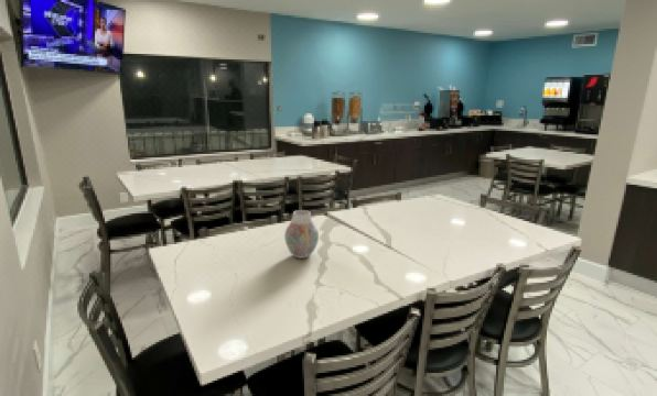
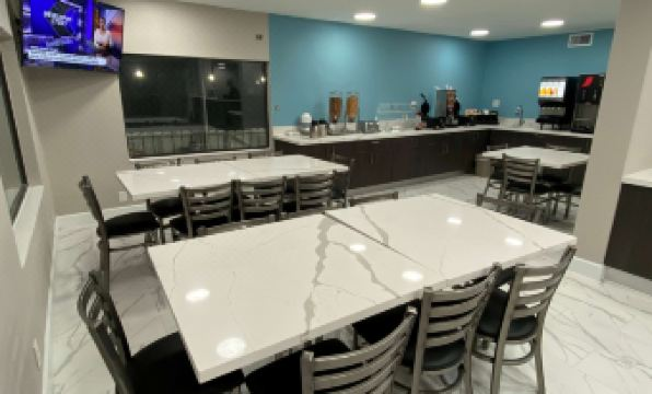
- vase (301, 234)
